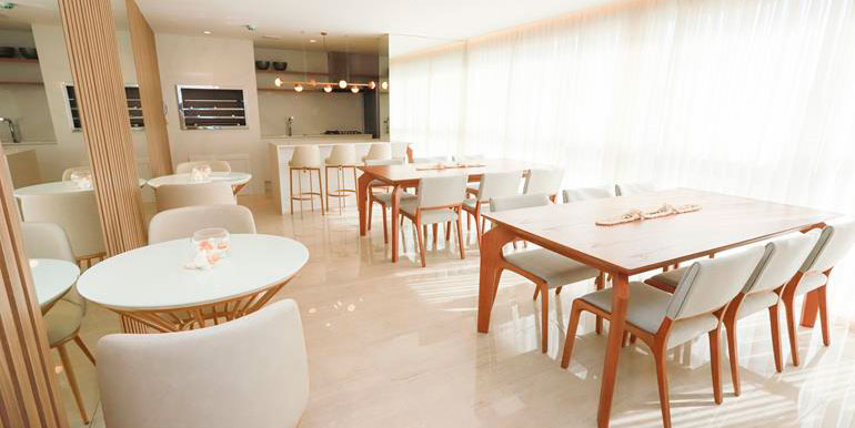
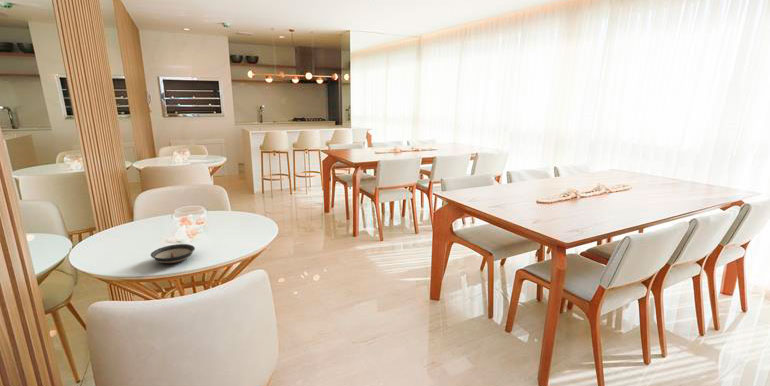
+ saucer (173, 255)
